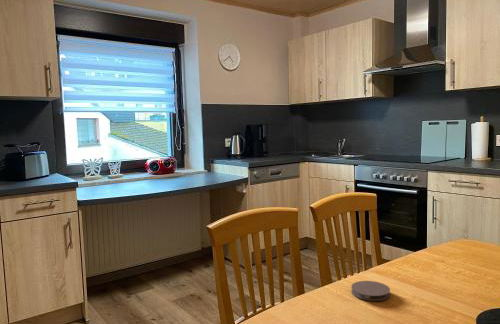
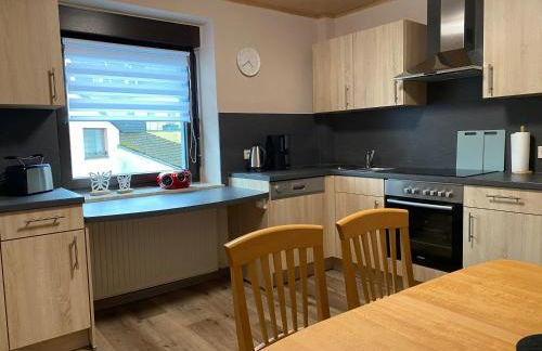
- coaster (370, 290)
